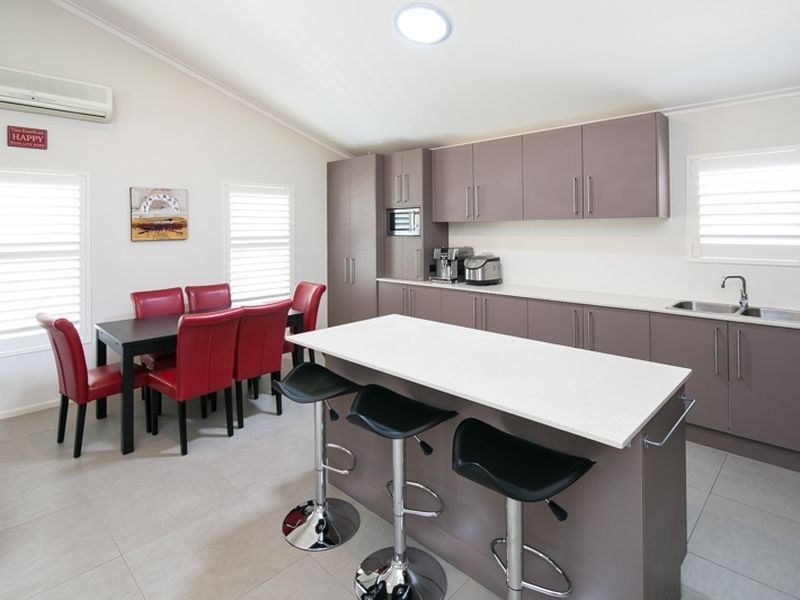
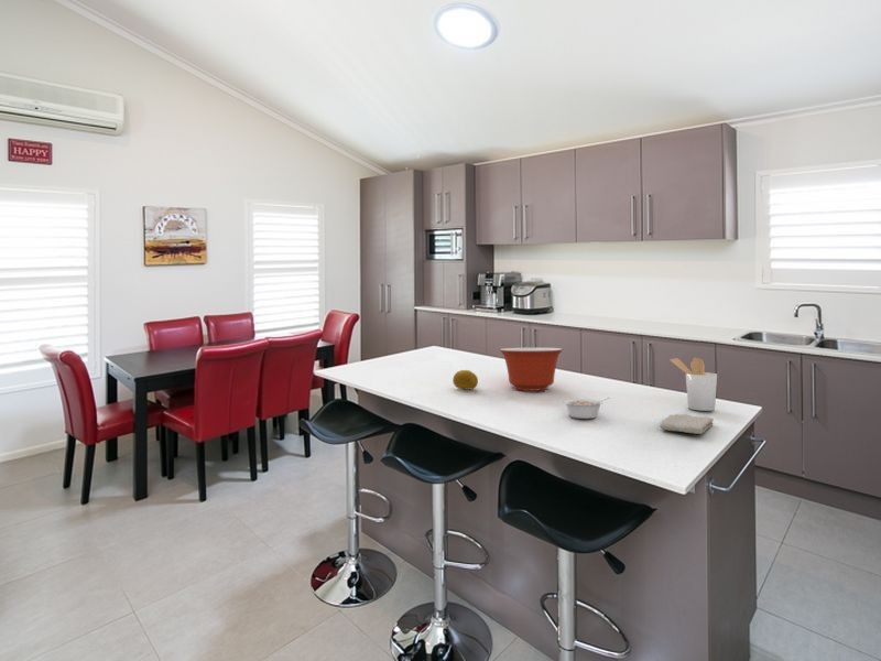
+ washcloth (687, 422)
+ legume (584, 407)
+ utensil holder (693, 382)
+ mixing bowl (531, 368)
+ fruit (465, 379)
